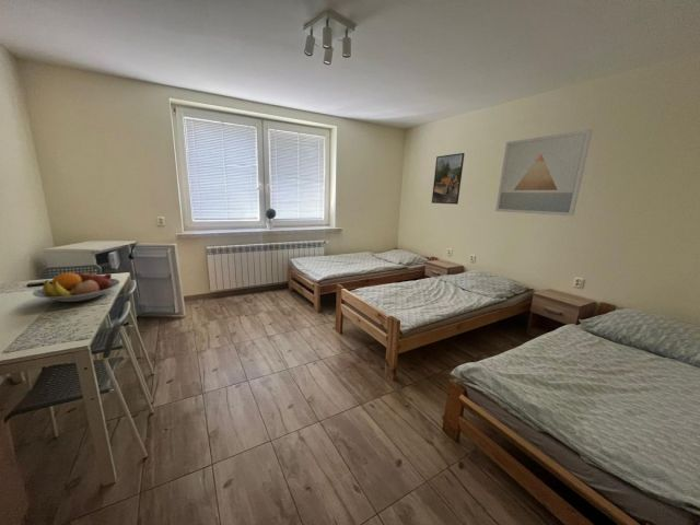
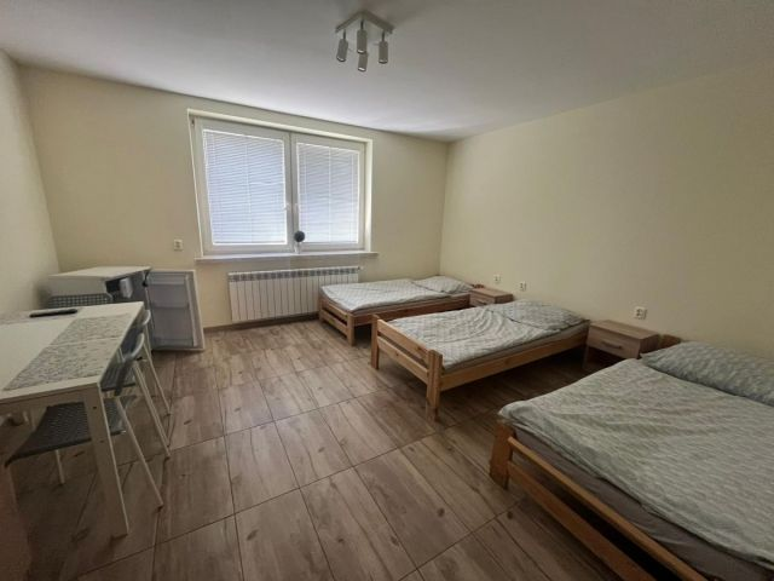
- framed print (446, 179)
- fruit bowl (79, 283)
- wall art (537, 176)
